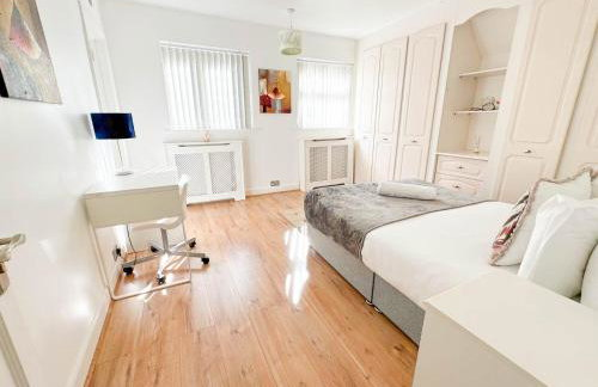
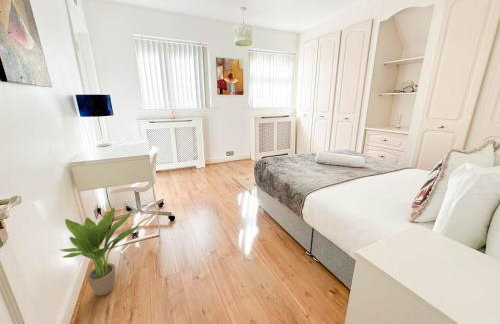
+ potted plant (106, 249)
